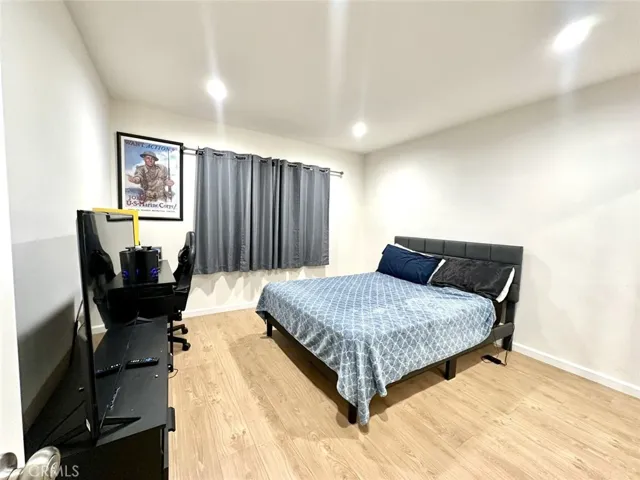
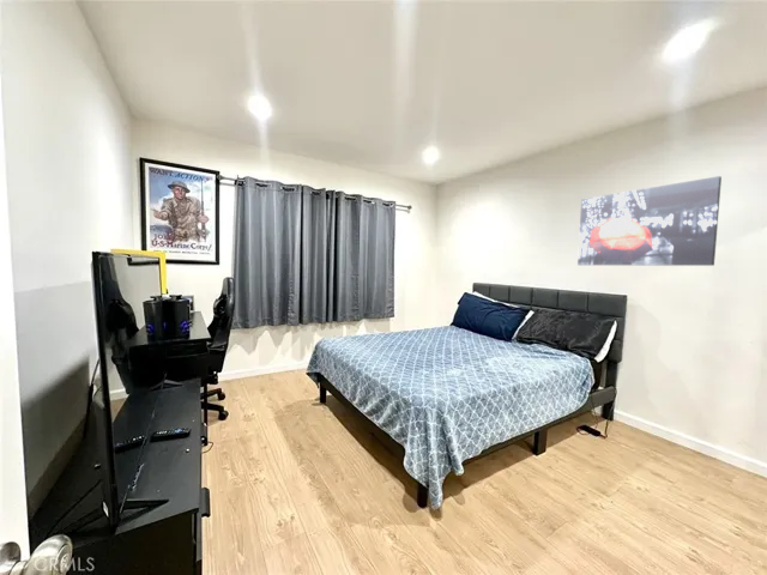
+ wall art (638, 228)
